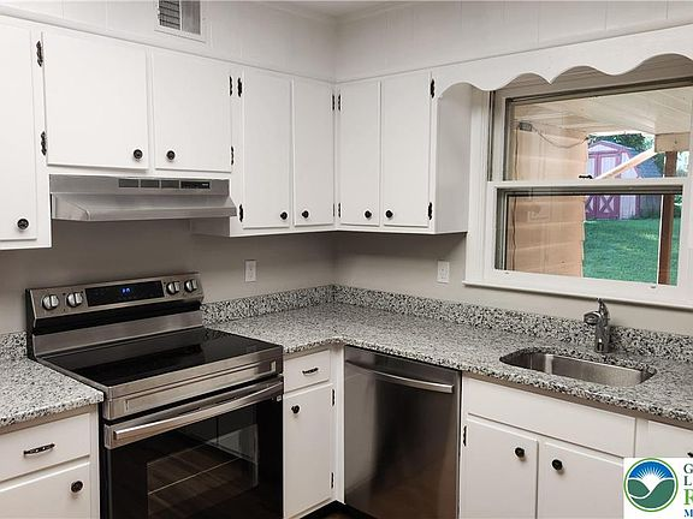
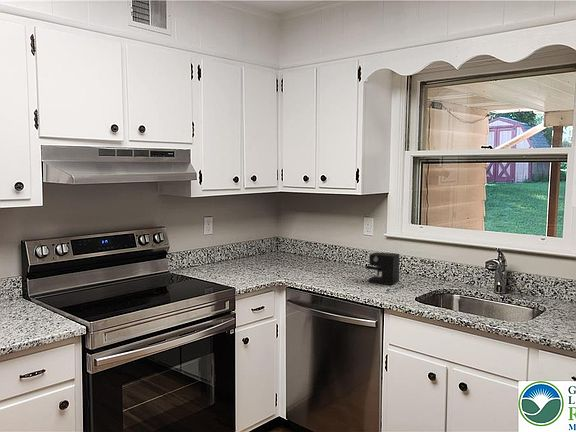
+ coffee maker (380, 270)
